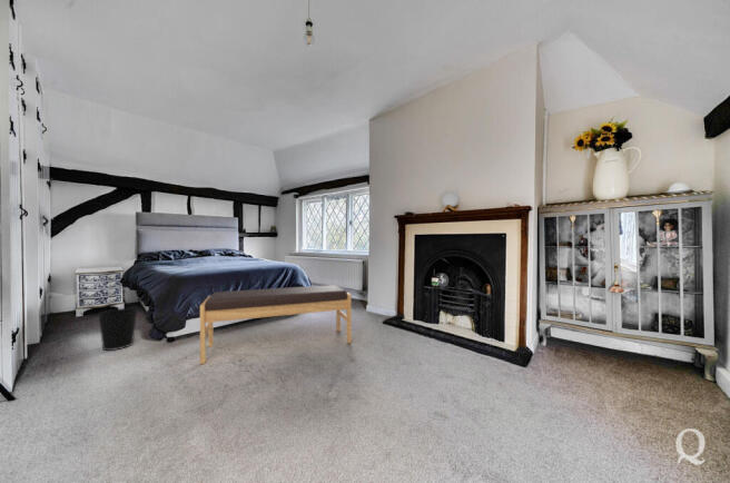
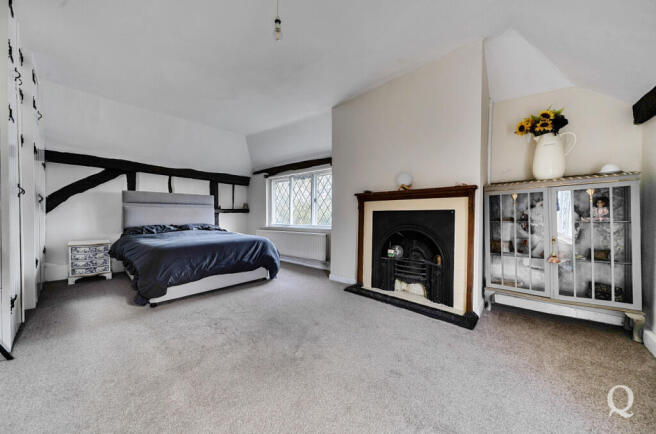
- bench (280, 315)
- wastebasket (118, 328)
